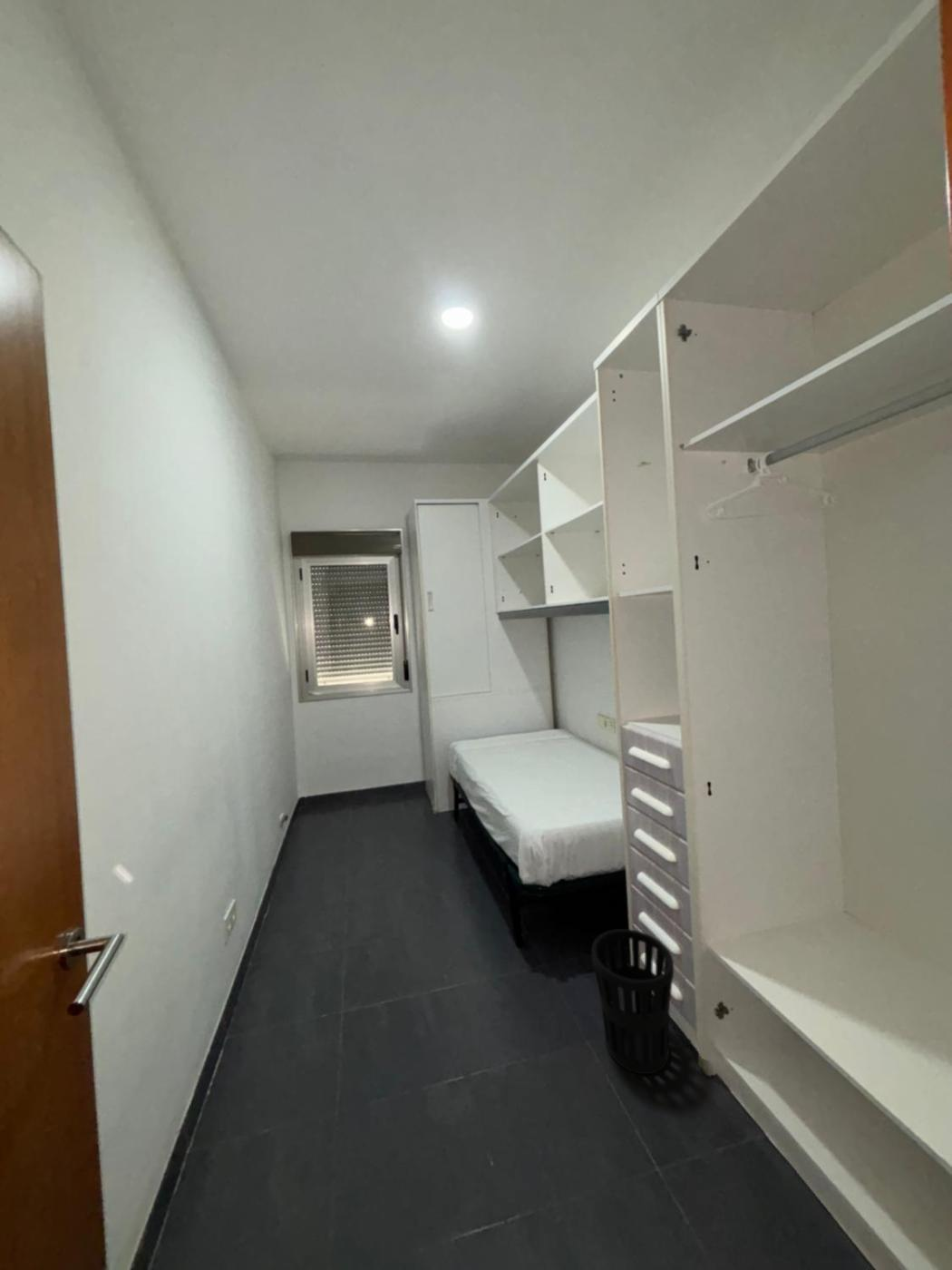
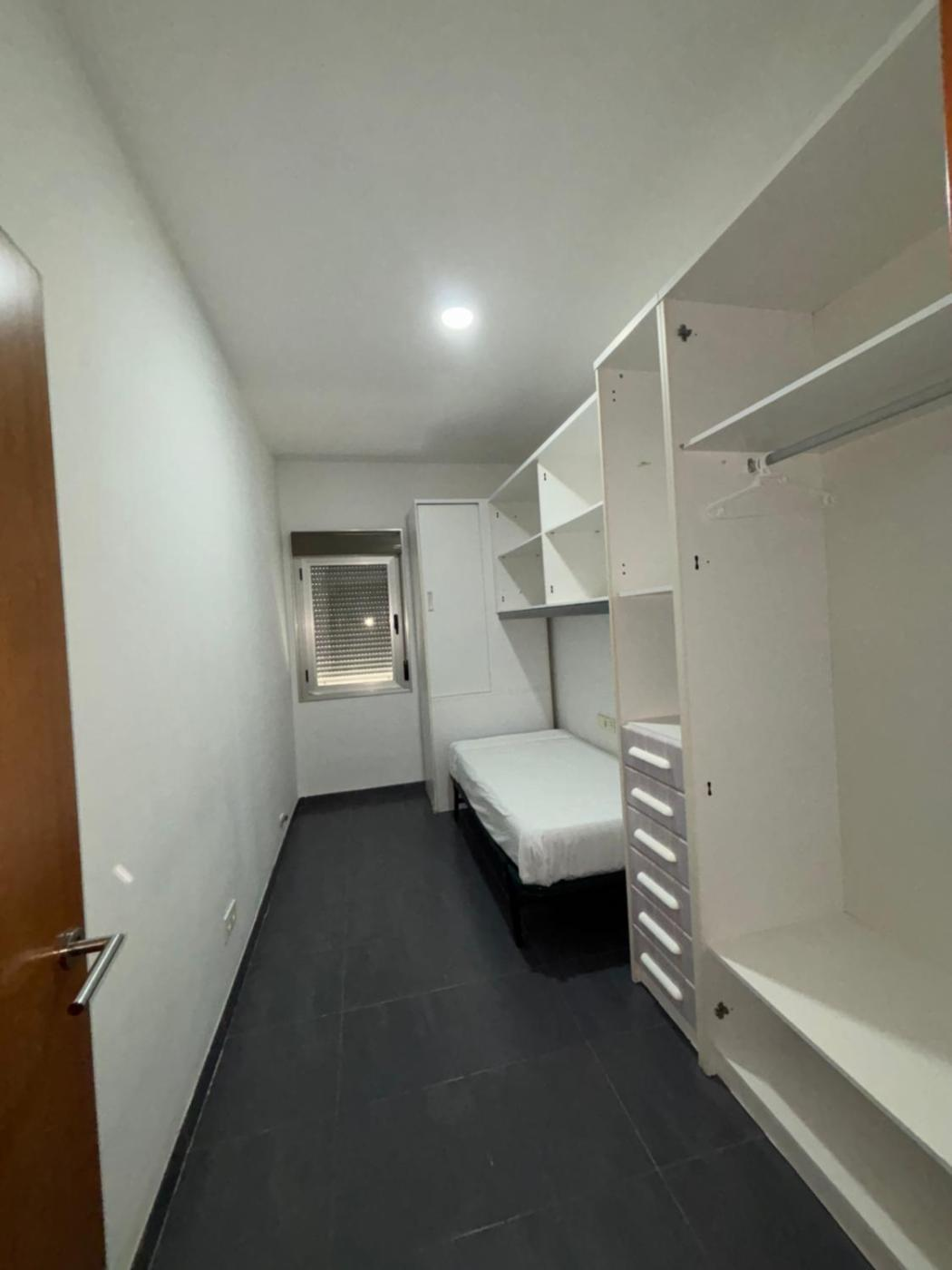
- wastebasket (635, 999)
